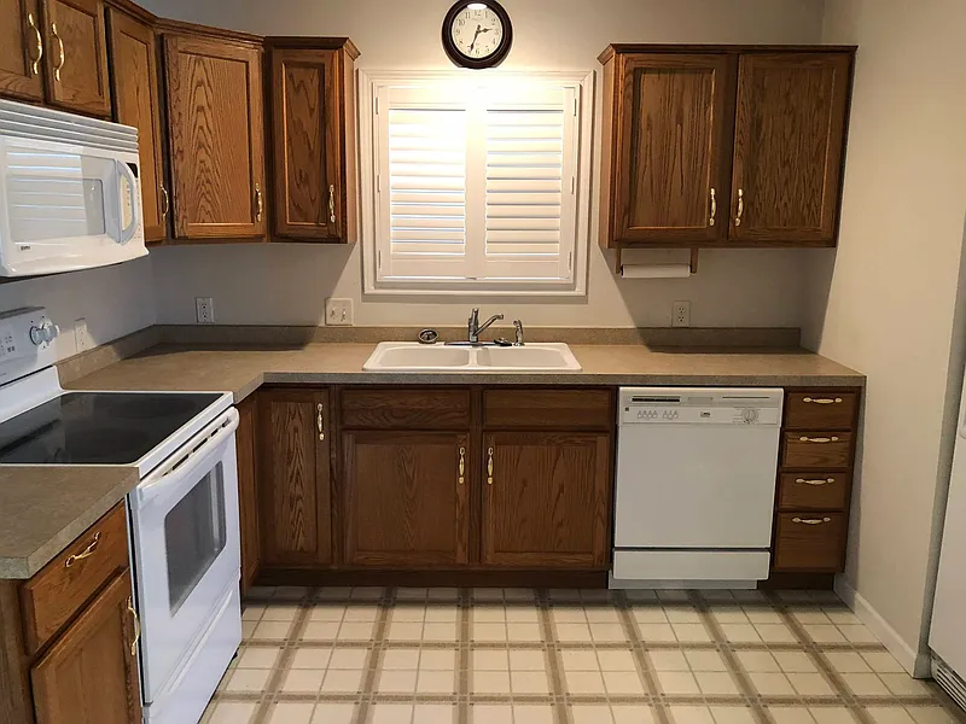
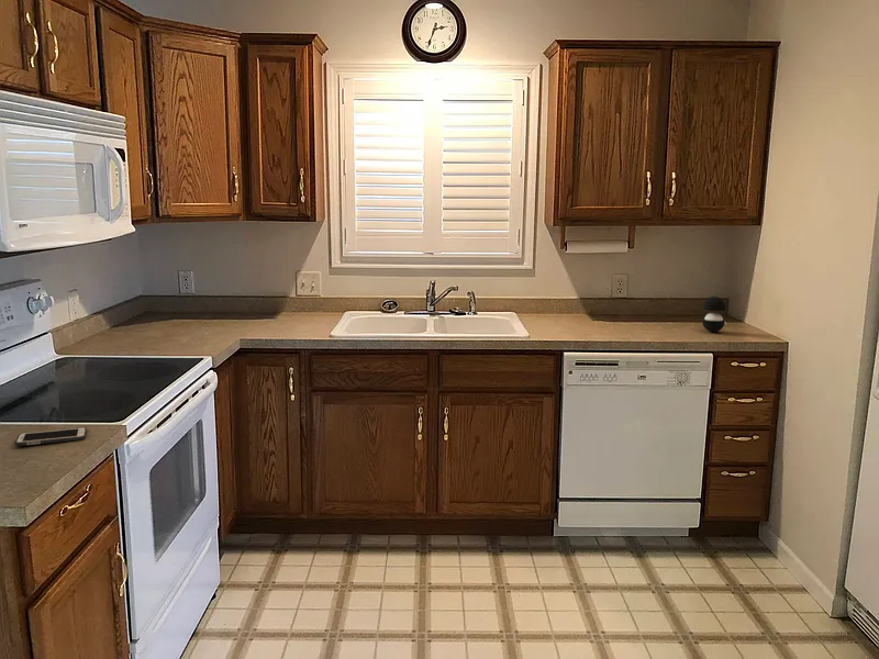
+ cell phone (52, 436)
+ speaker (714, 314)
